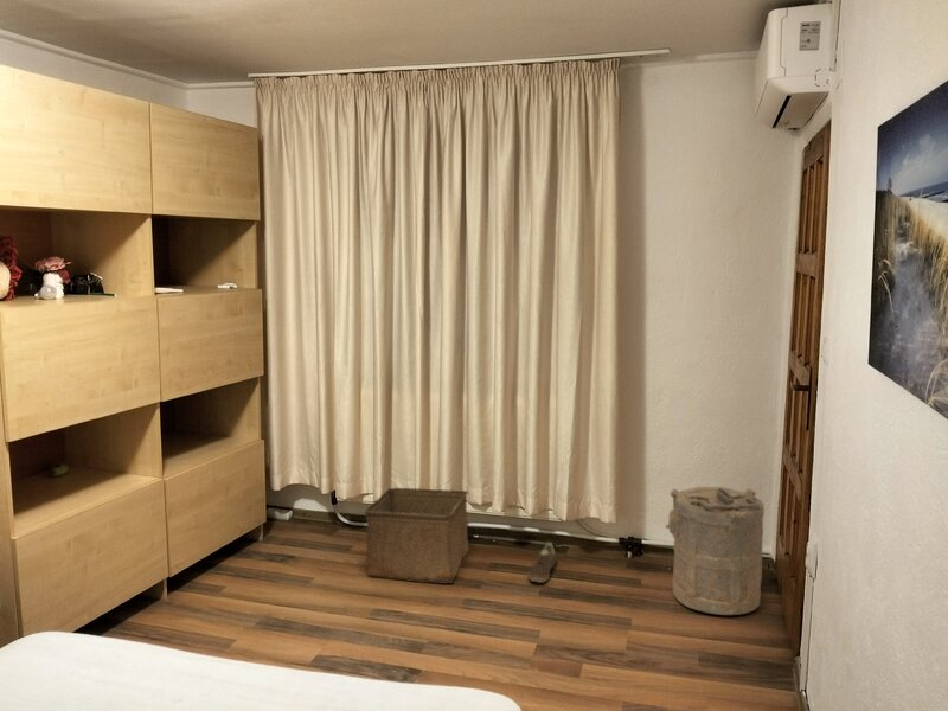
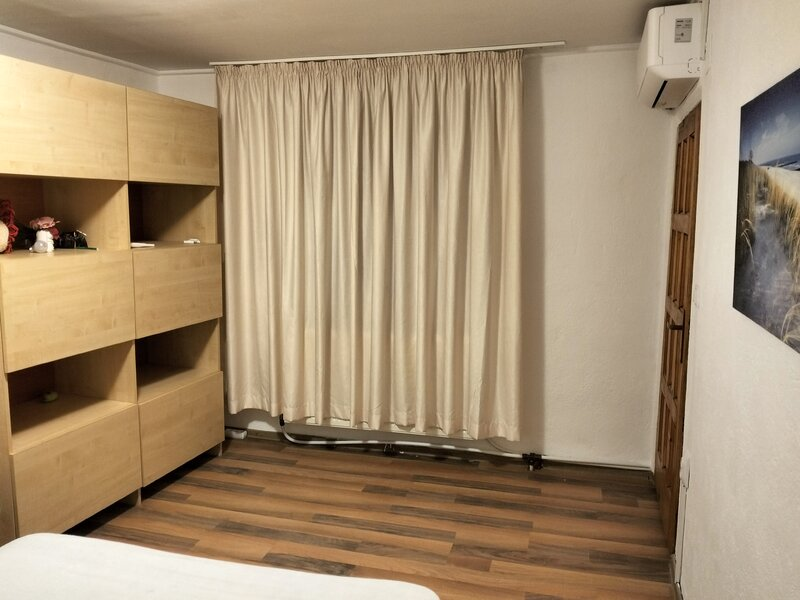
- sneaker (540, 562)
- laundry hamper (712, 542)
- storage bin (419, 532)
